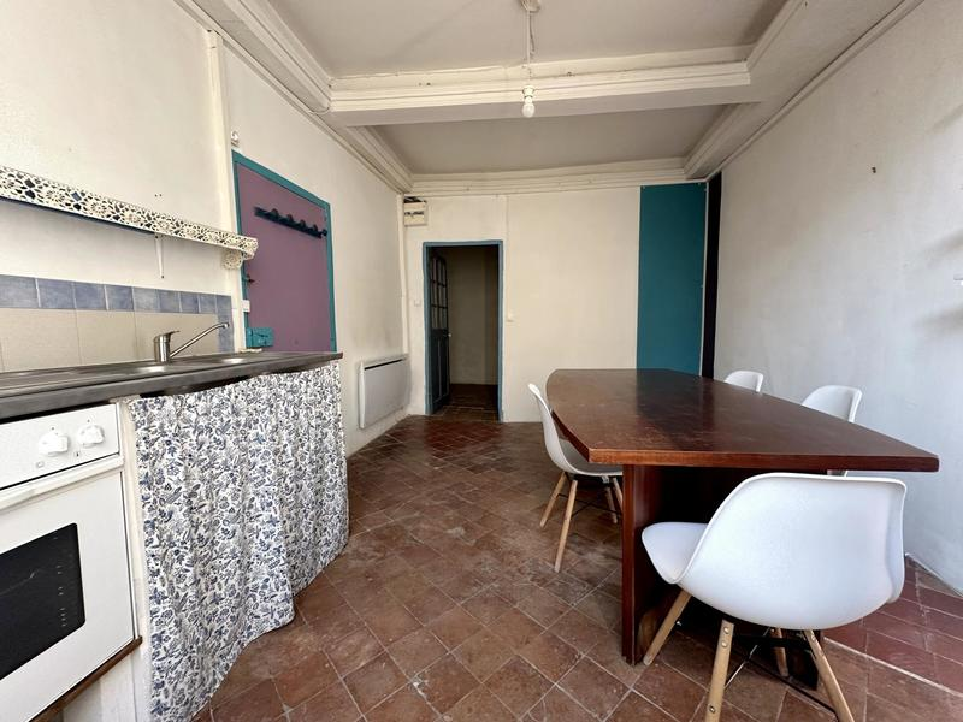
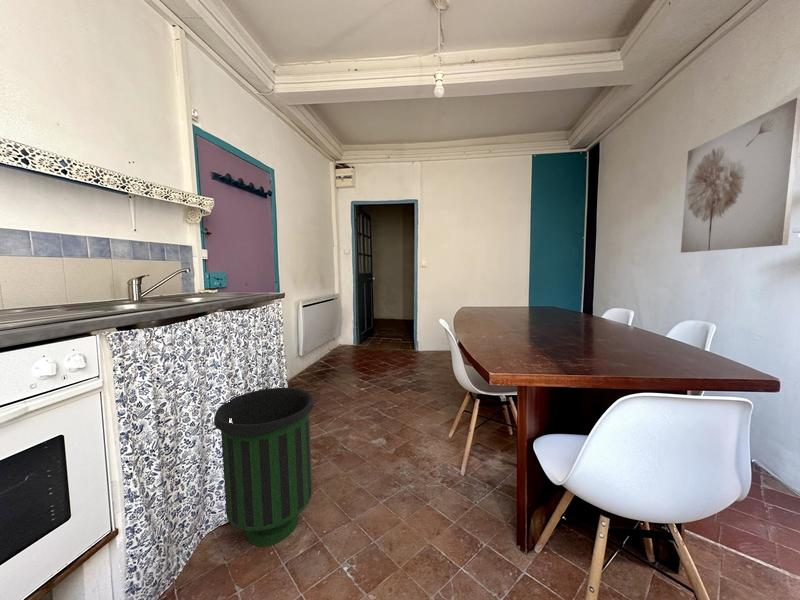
+ trash can (269, 465)
+ wall art (729, 190)
